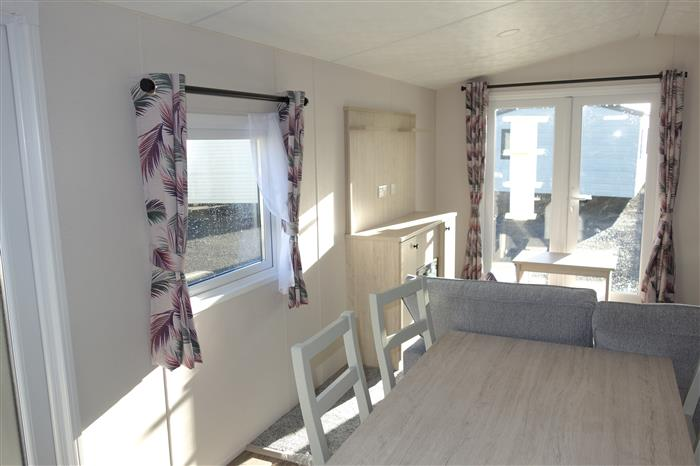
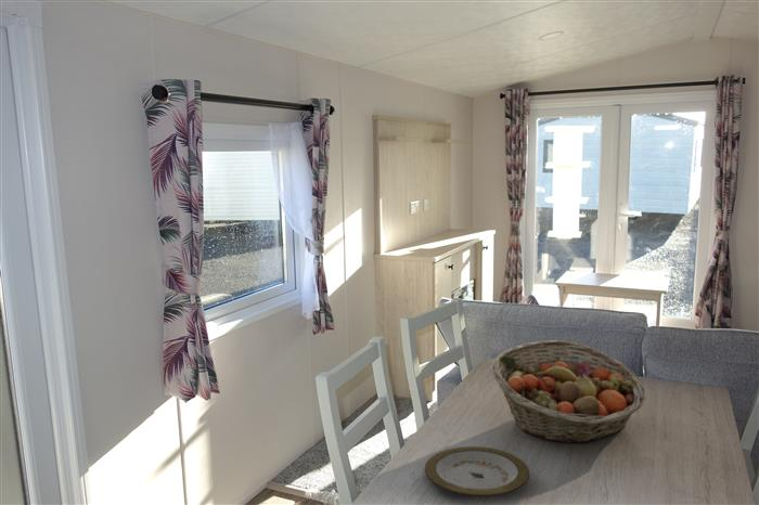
+ plate (476, 472)
+ fruit basket (566, 388)
